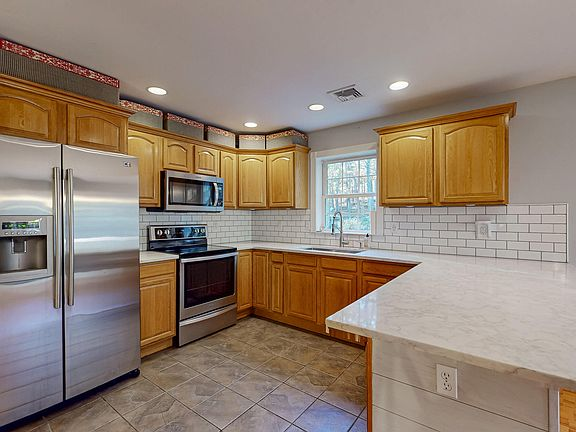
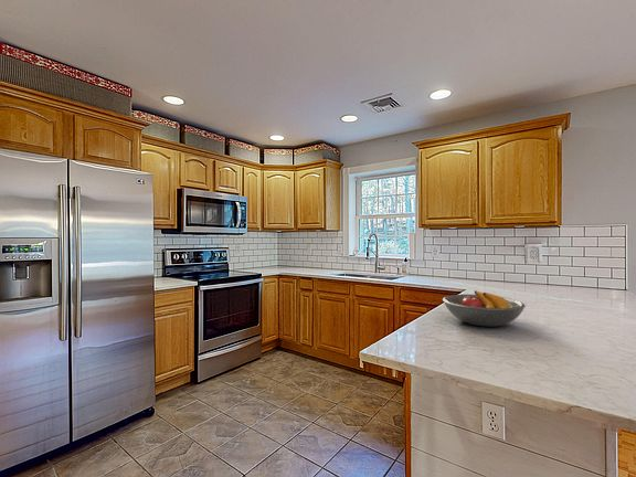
+ fruit bowl (481, 308)
